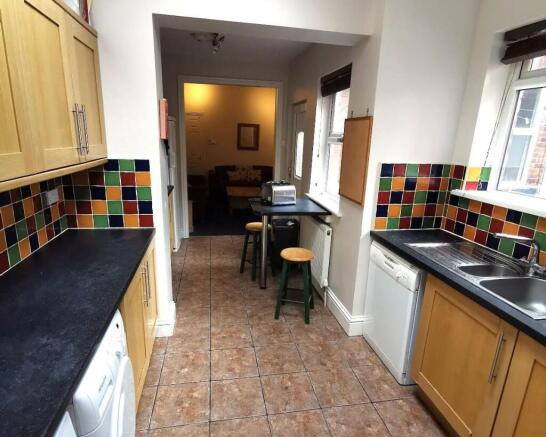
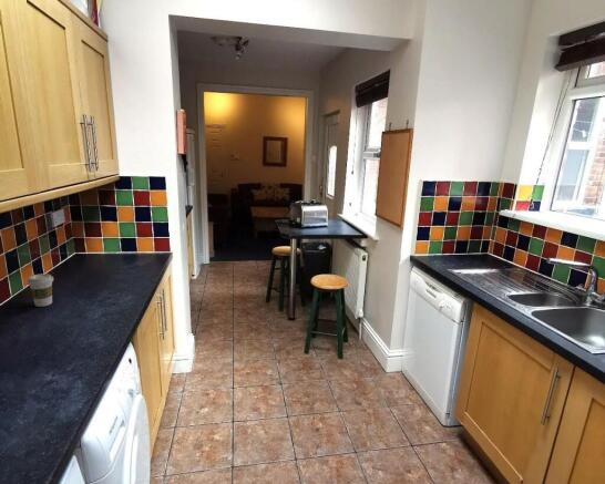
+ coffee cup (41, 290)
